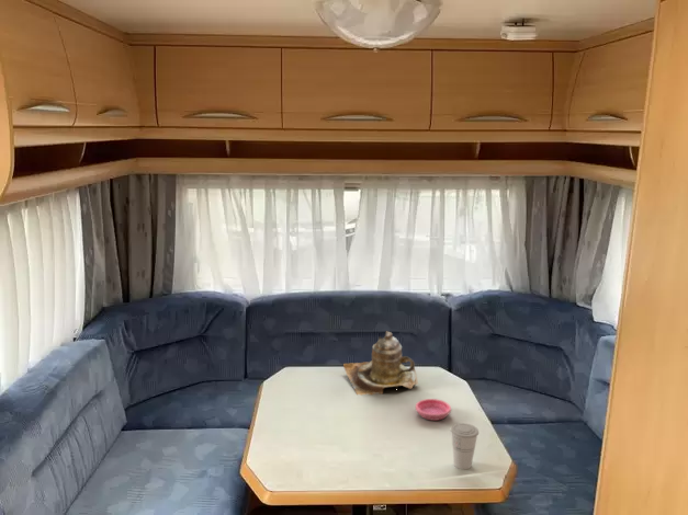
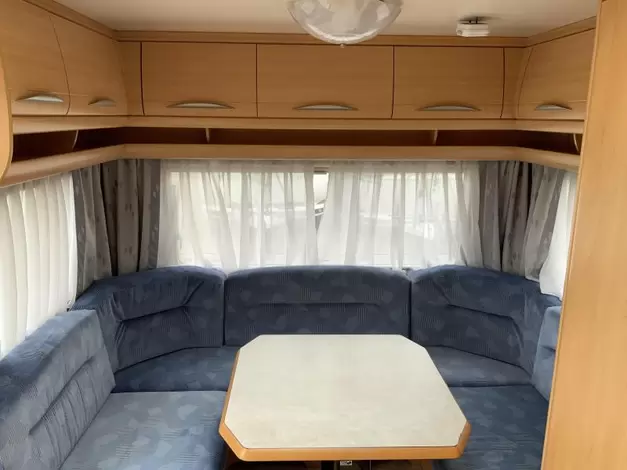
- saucer (432, 410)
- teapot (381, 355)
- cup (463, 446)
